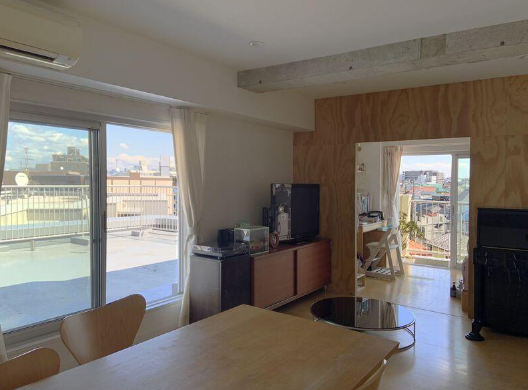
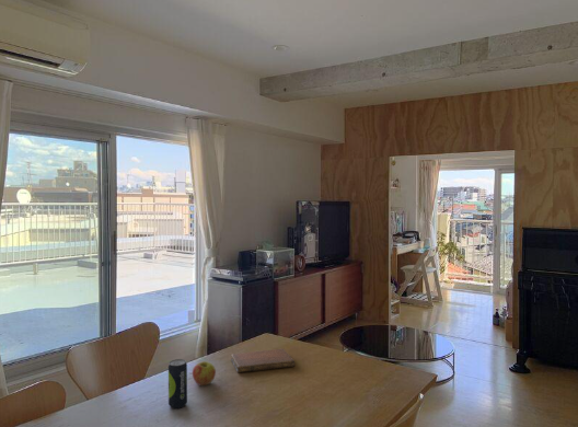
+ notebook (262, 359)
+ beverage can (177, 383)
+ apple (204, 372)
